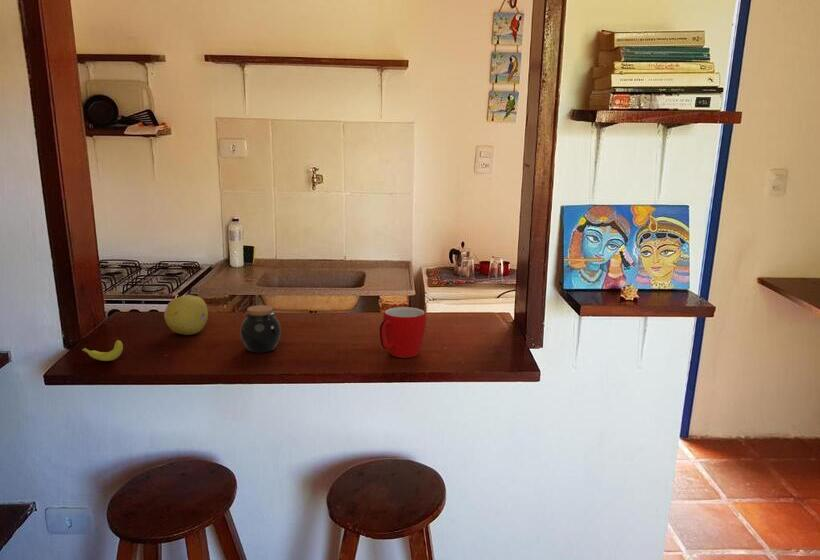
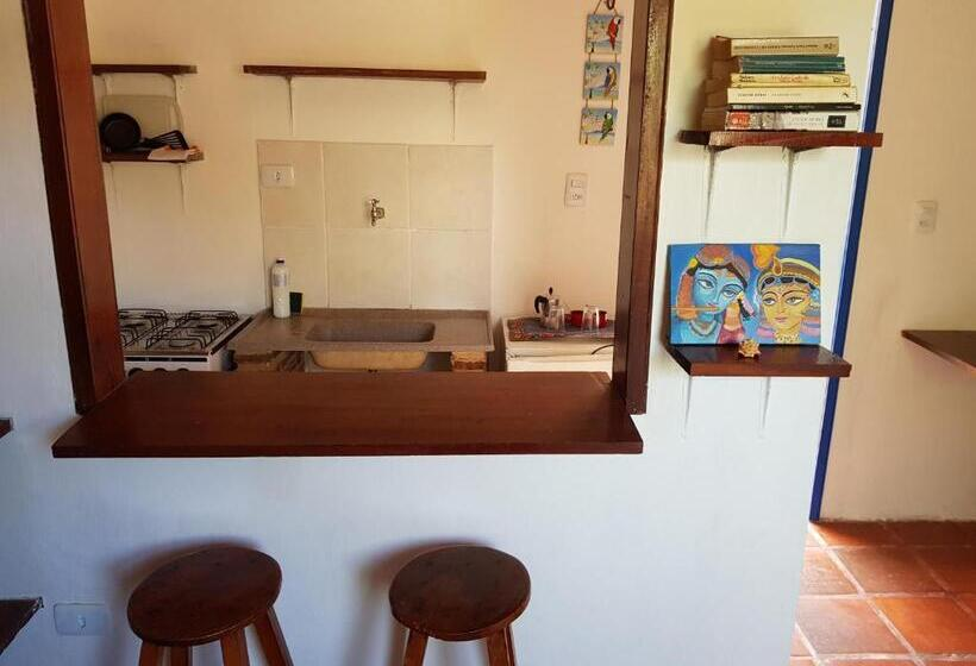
- banana (102, 352)
- fruit (186, 314)
- mug (399, 334)
- jar (260, 328)
